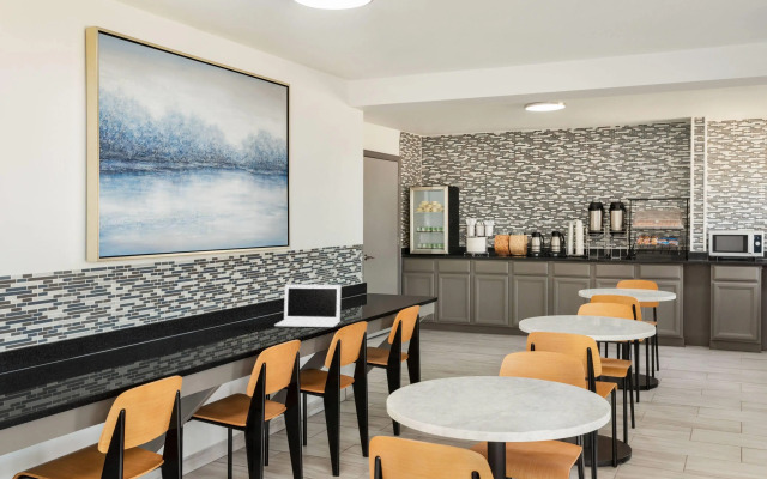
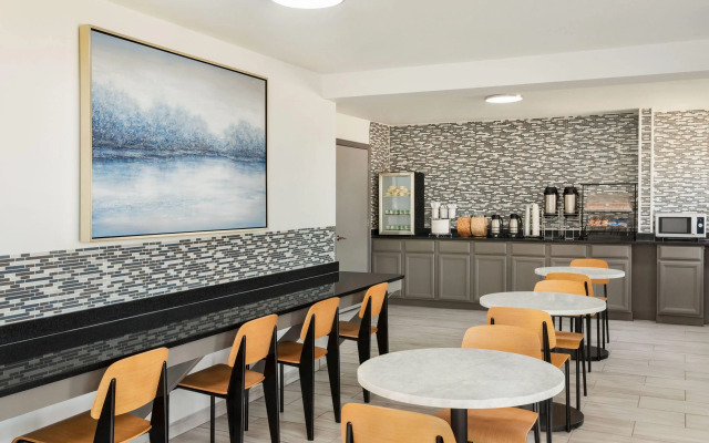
- laptop (308, 304)
